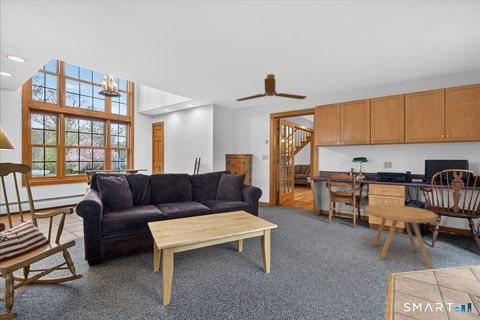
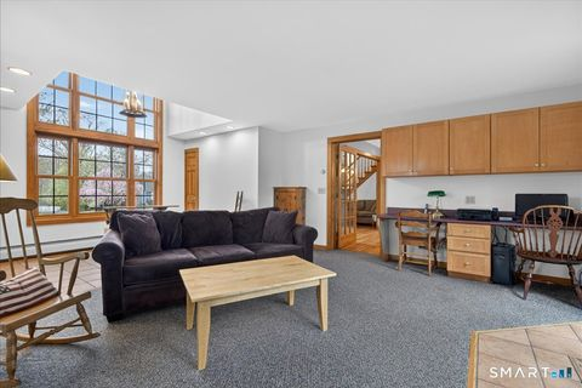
- ceiling fan (270, 82)
- side table (393, 232)
